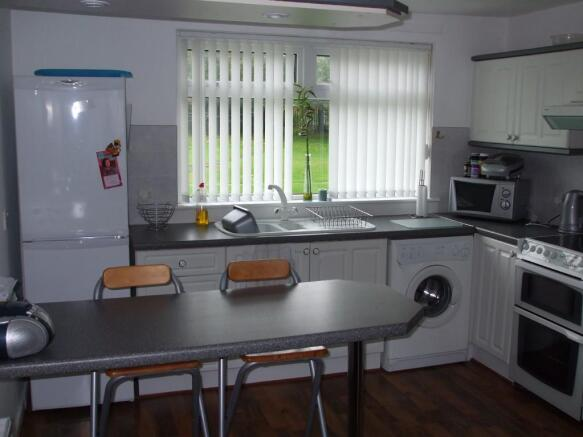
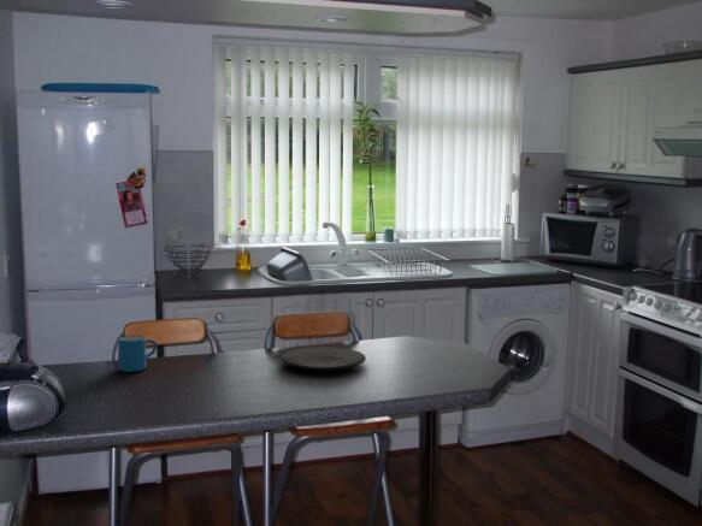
+ plate (323, 360)
+ mug (138, 353)
